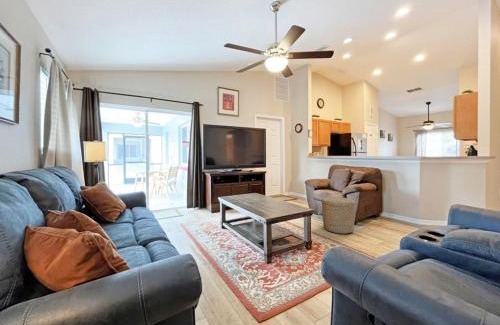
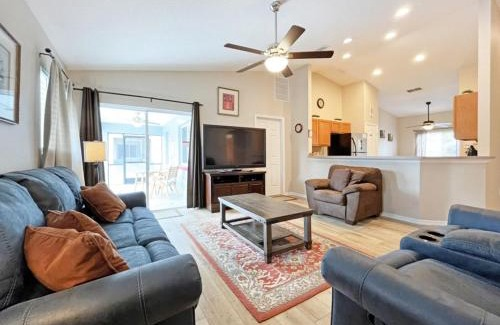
- woven basket (337, 214)
